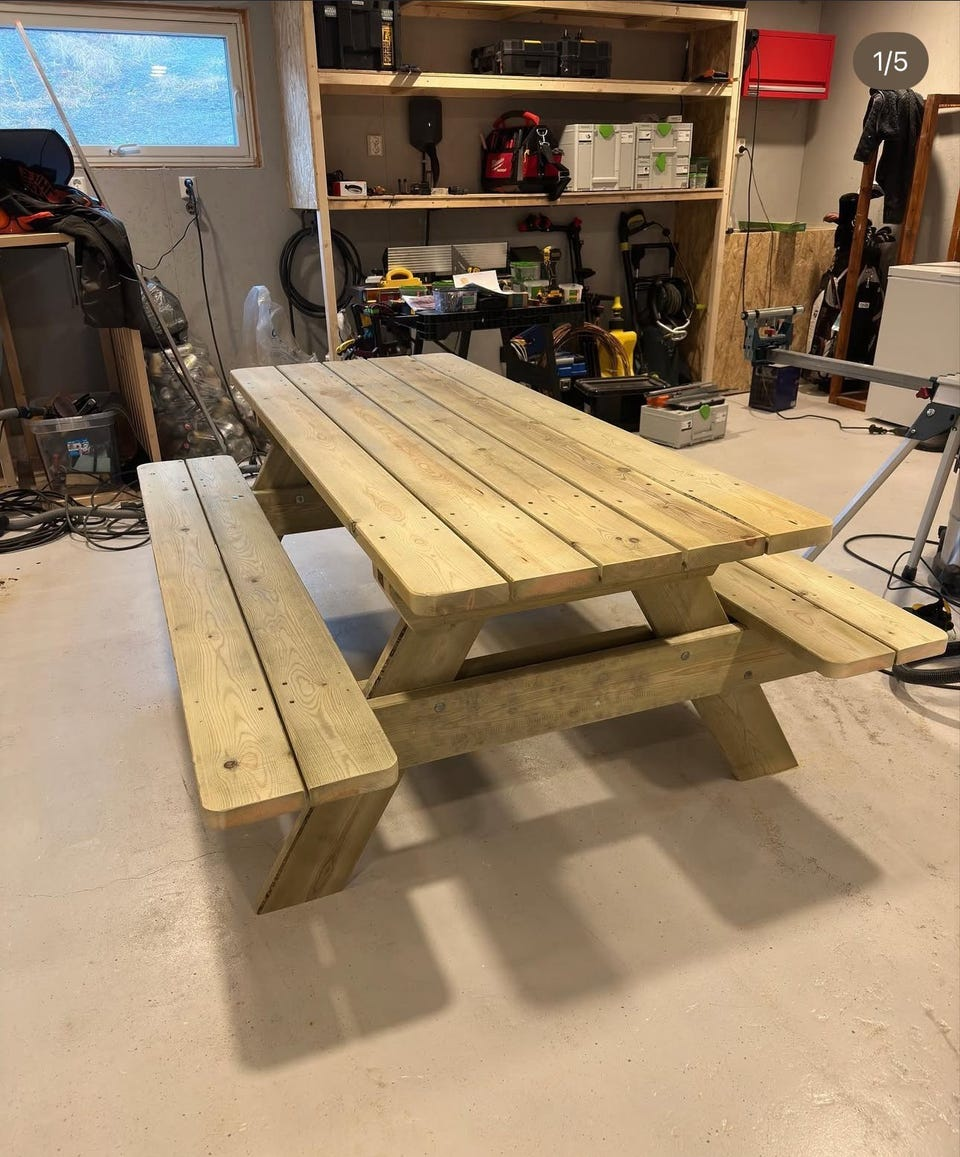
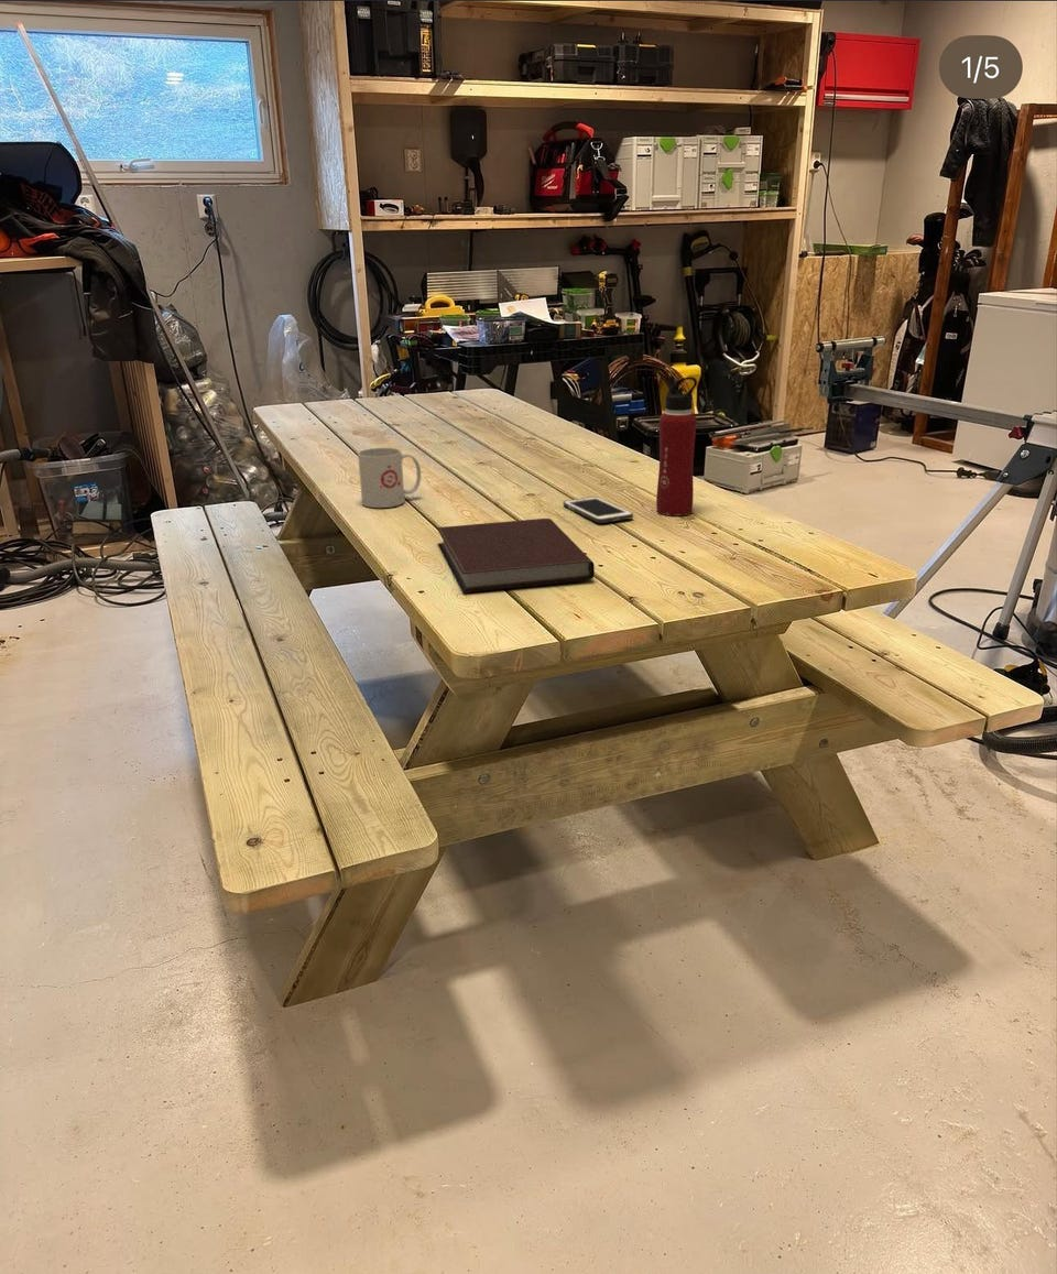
+ water bottle (677, 445)
+ mug (390, 476)
+ notebook (511, 552)
+ cell phone (597, 509)
